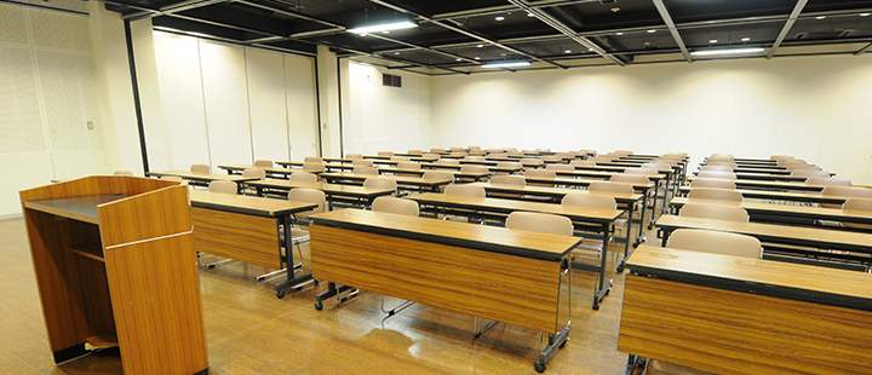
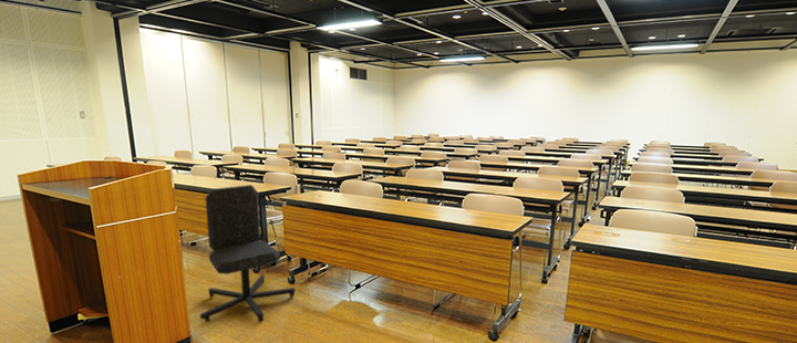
+ chair (245, 250)
